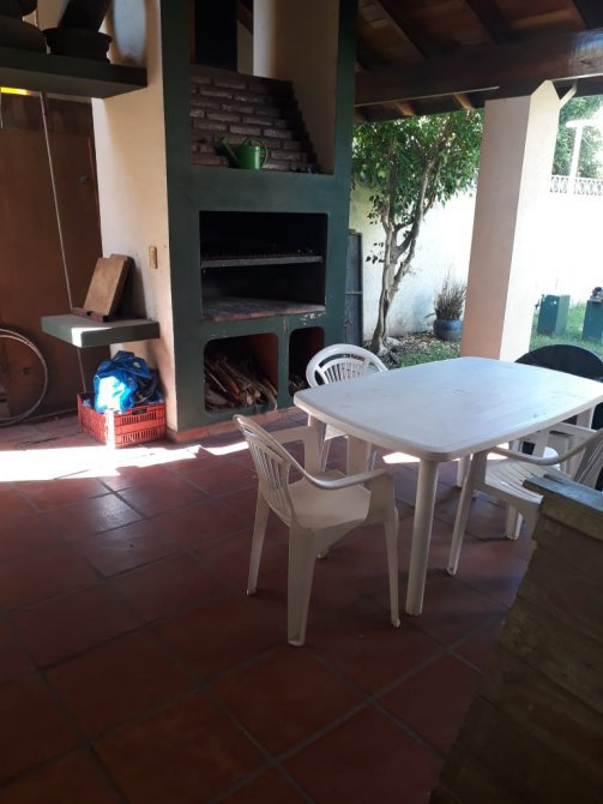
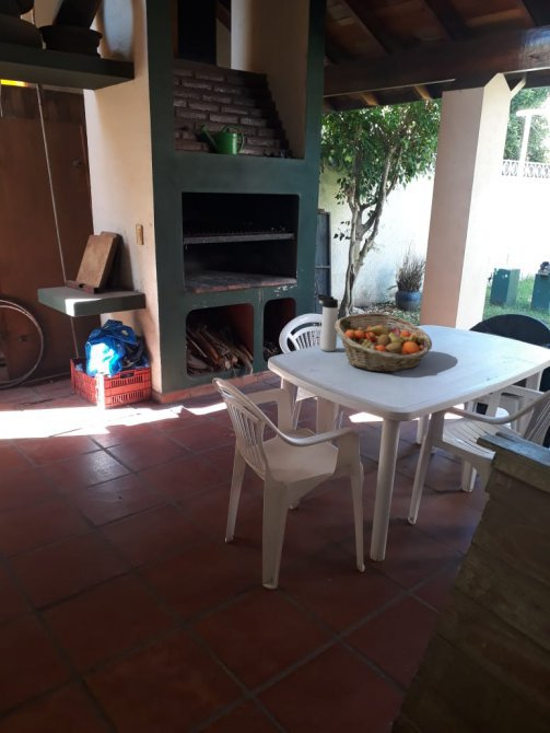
+ thermos bottle (326, 323)
+ fruit basket (383, 341)
